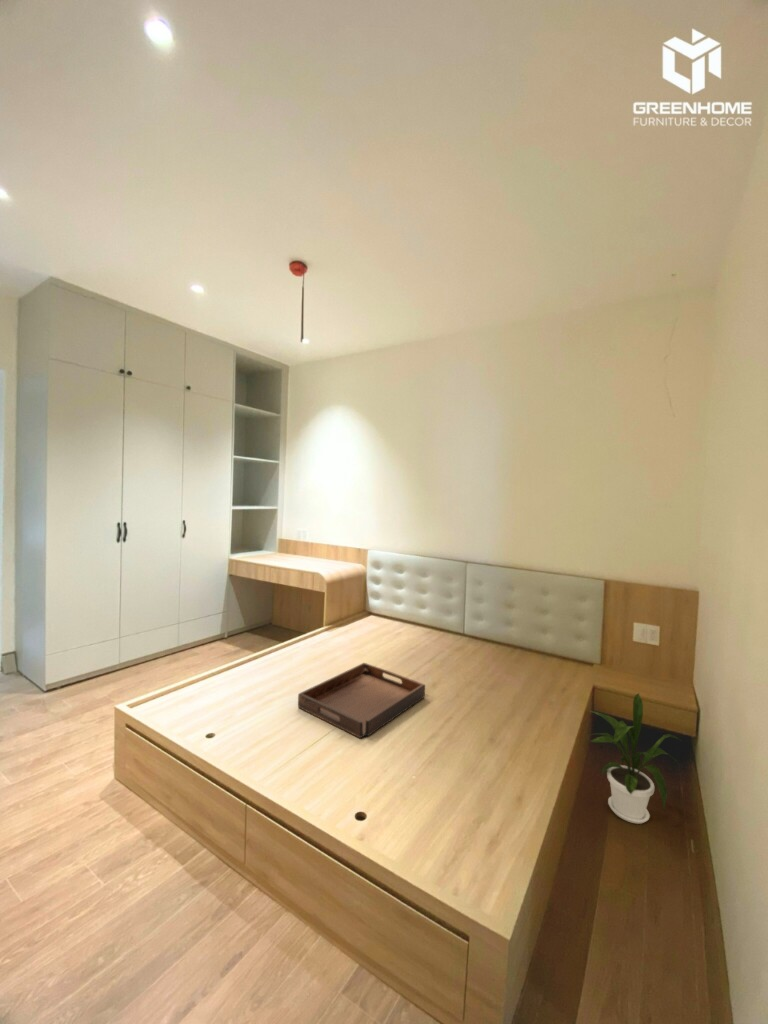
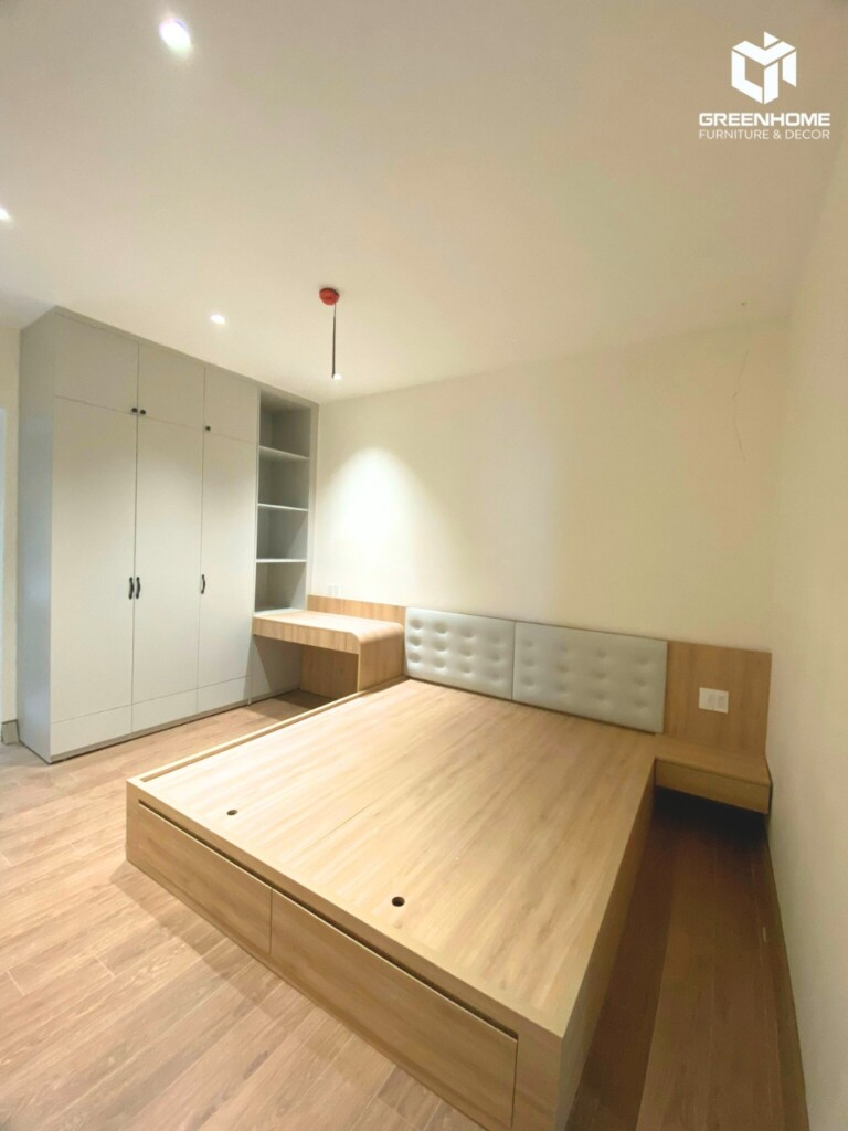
- serving tray (363, 695)
- house plant (629, 758)
